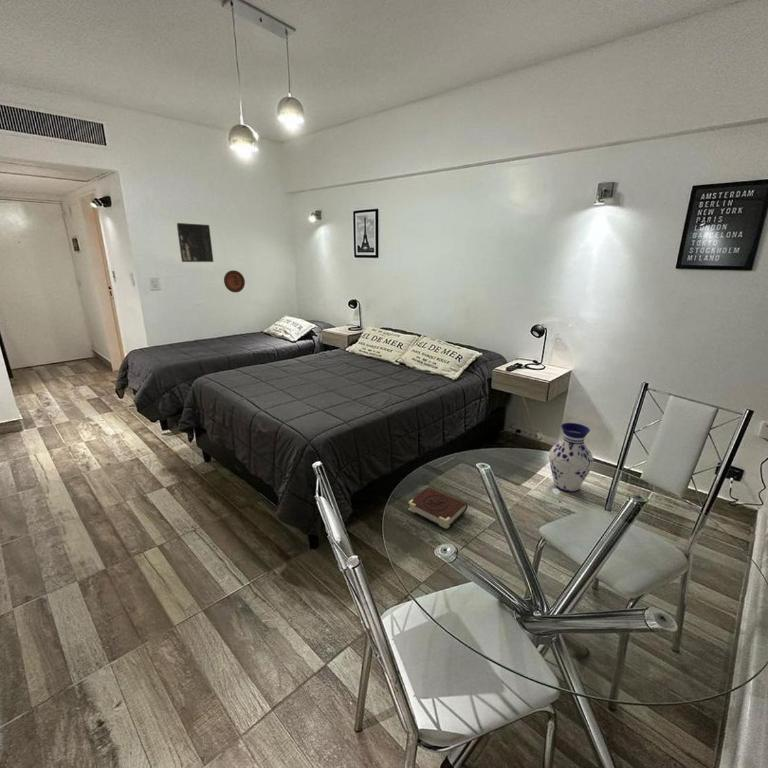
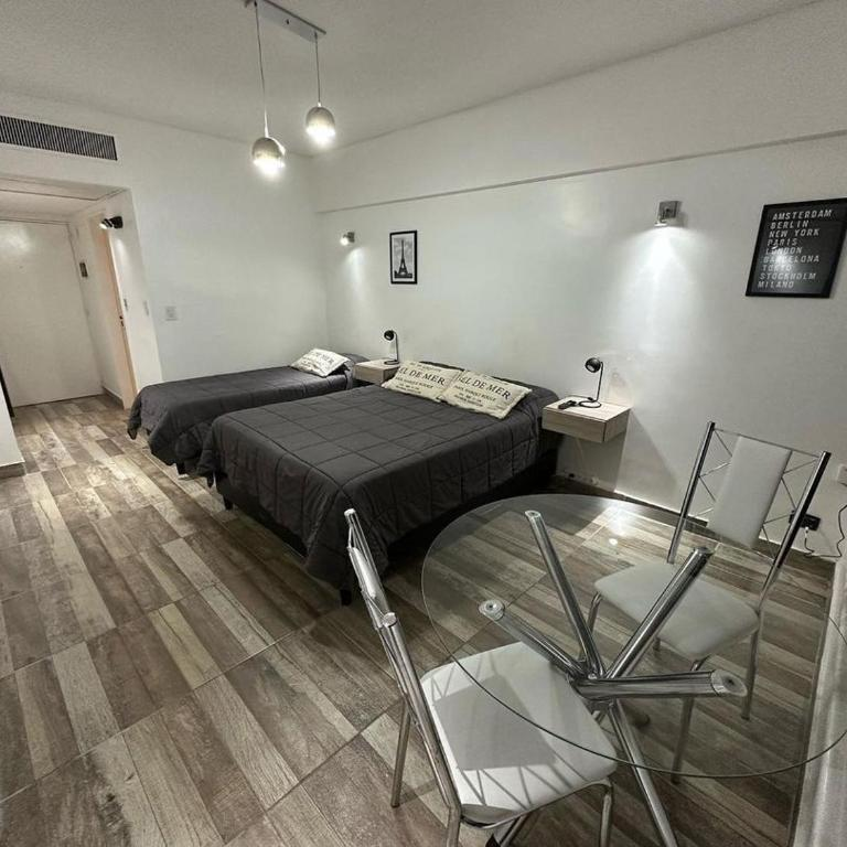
- vase (570, 457)
- decorative plate (234, 281)
- book (437, 505)
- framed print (195, 243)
